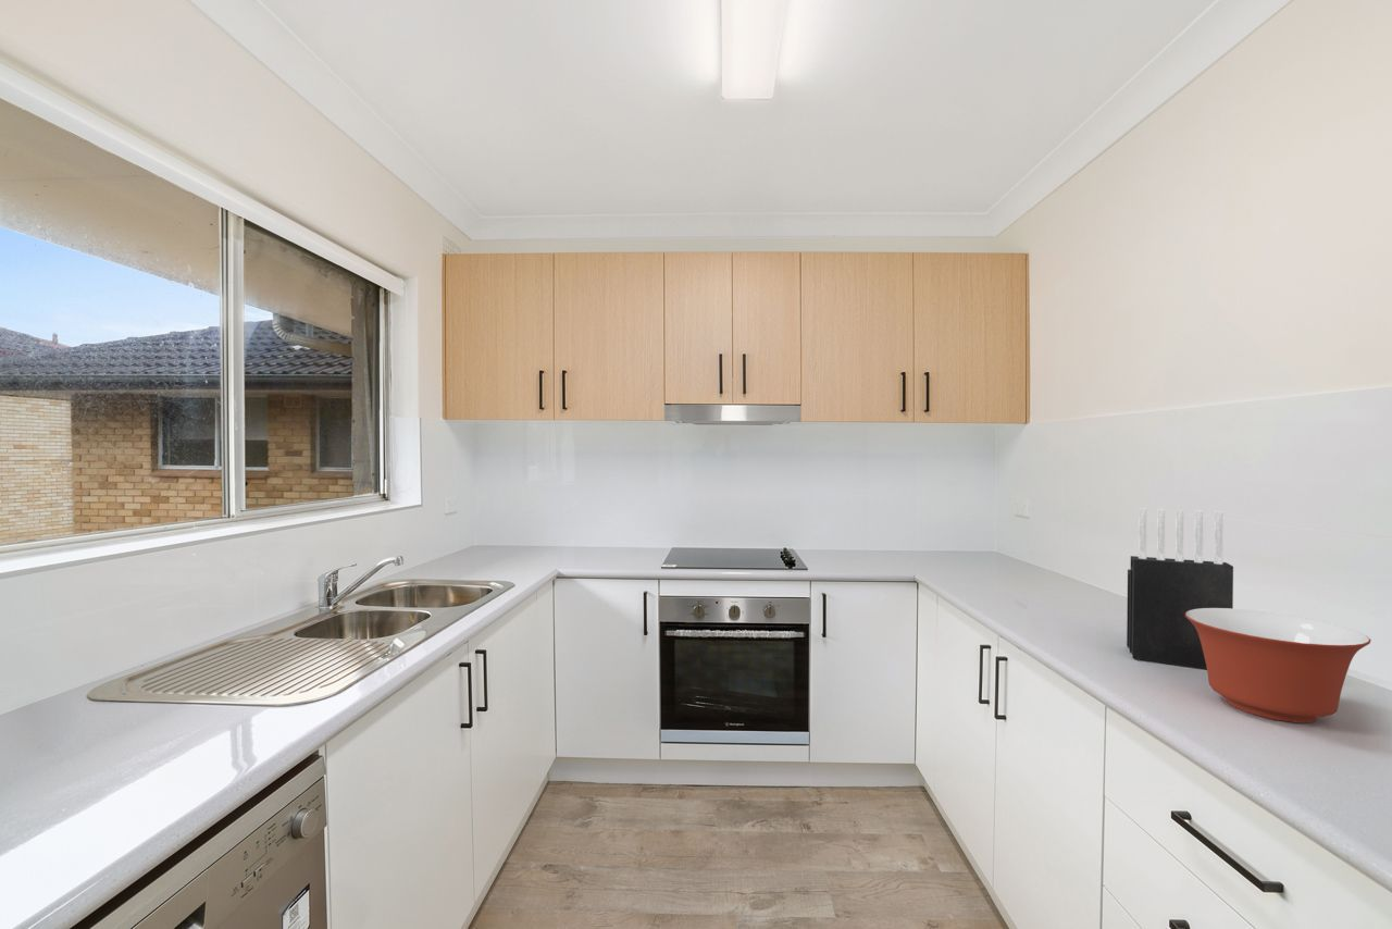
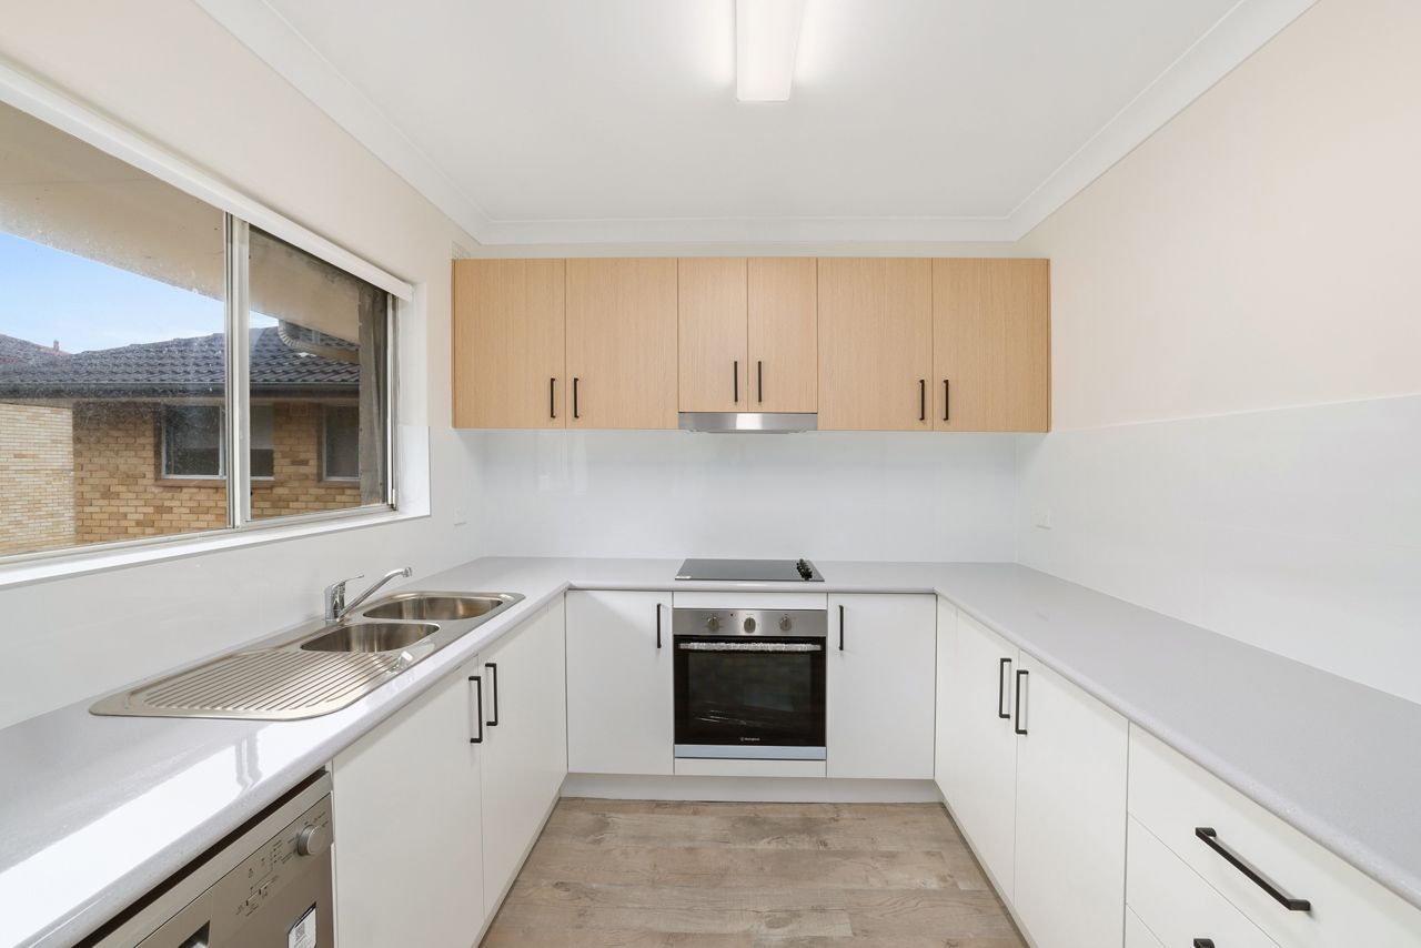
- knife block (1176, 583)
- mixing bowl (1270, 666)
